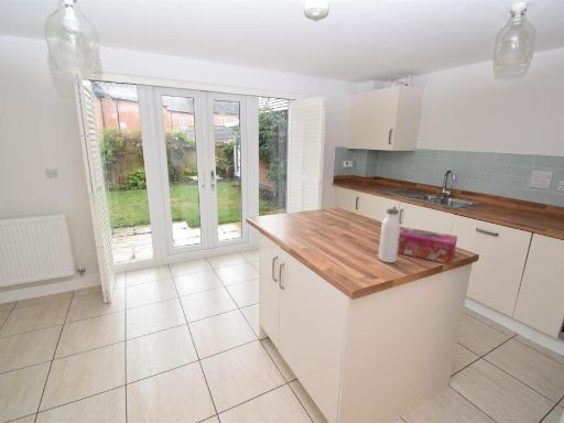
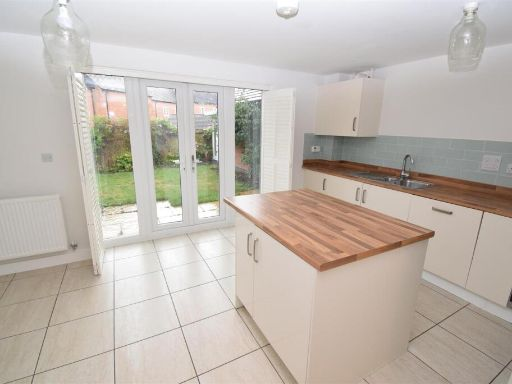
- water bottle (389, 235)
- tissue box (421, 242)
